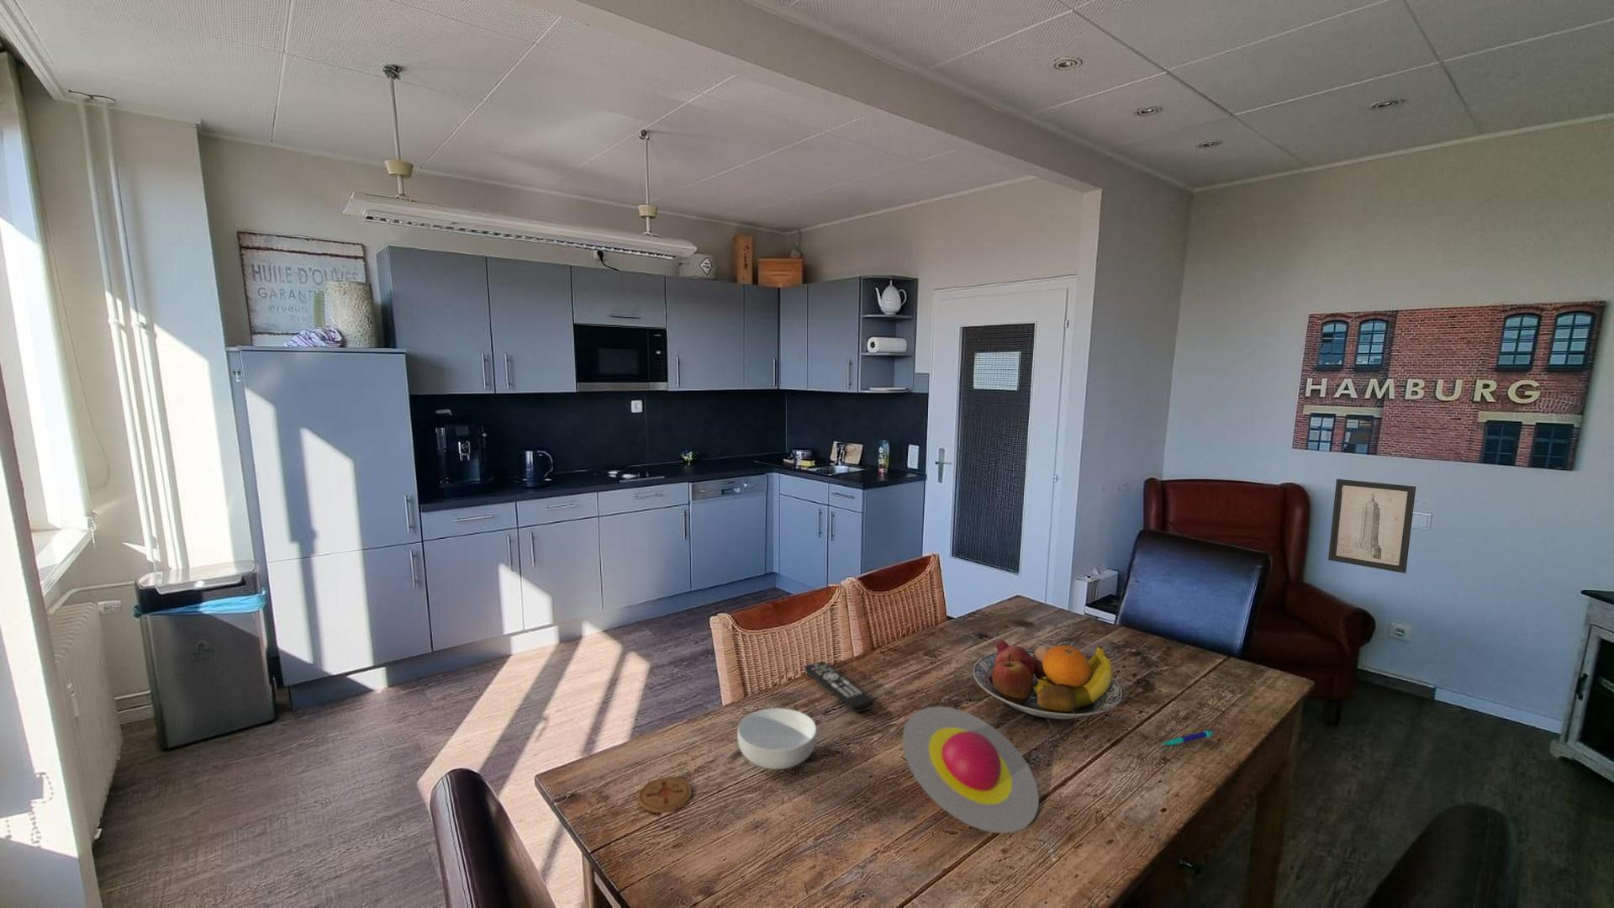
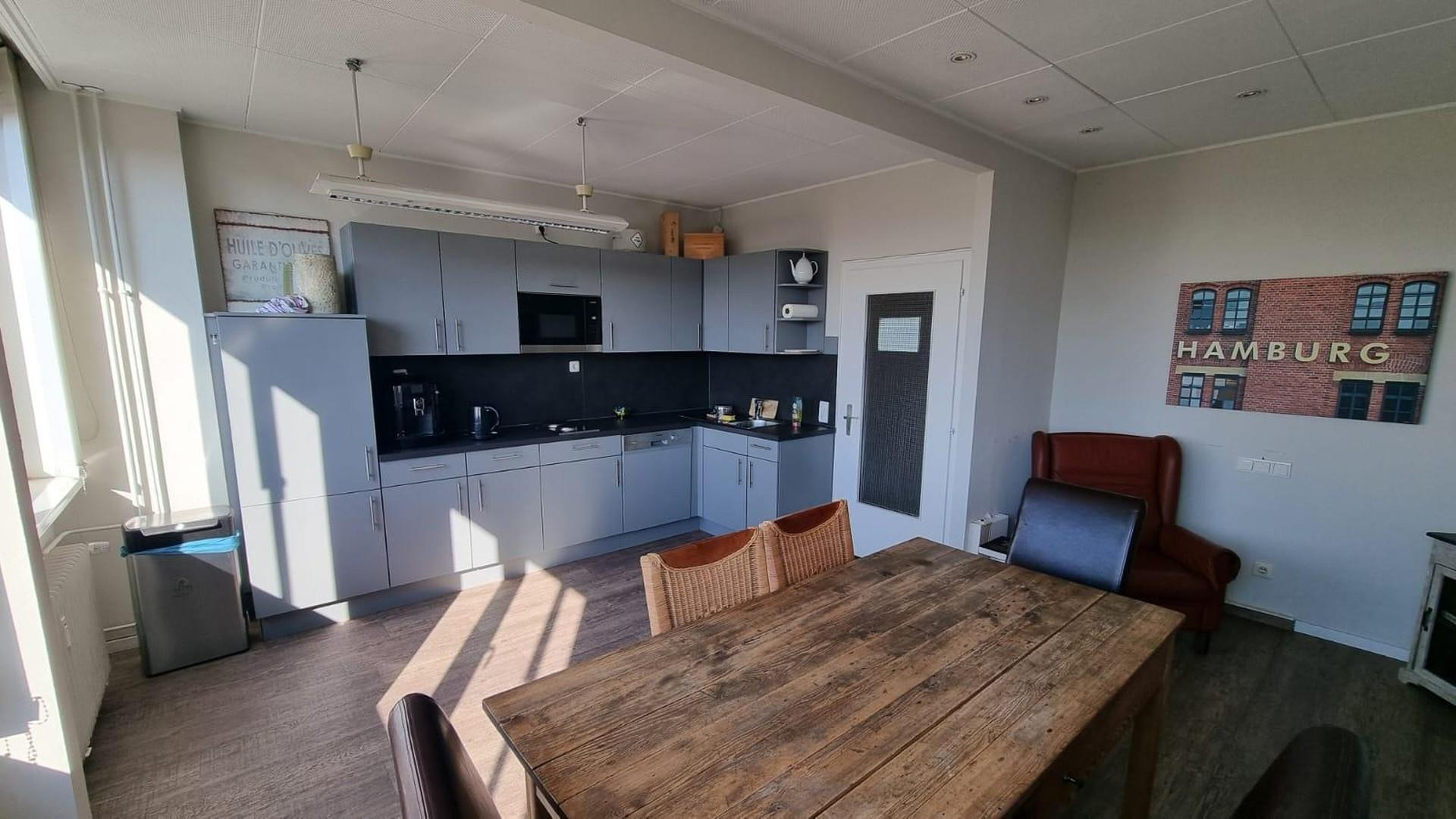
- remote control (837, 685)
- coaster (665, 794)
- fruit bowl (1045, 673)
- wall art (1370, 524)
- plate (969, 764)
- pen (1186, 737)
- cereal bowl (777, 743)
